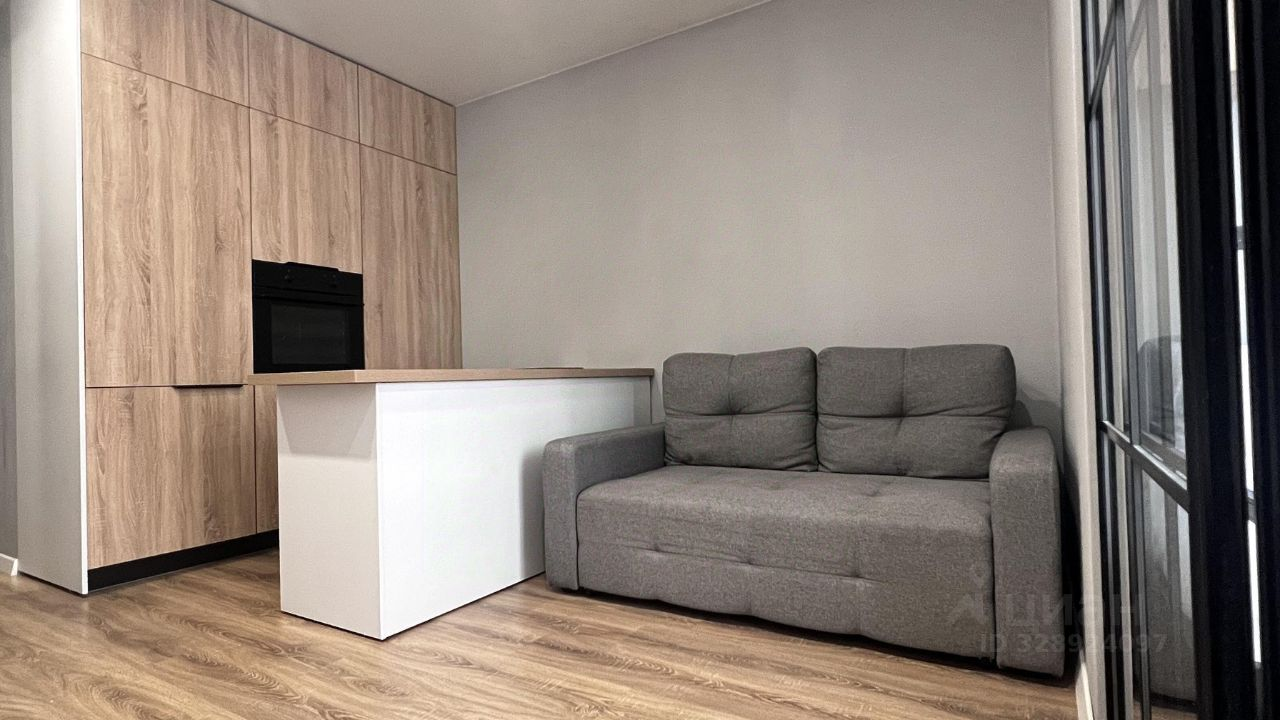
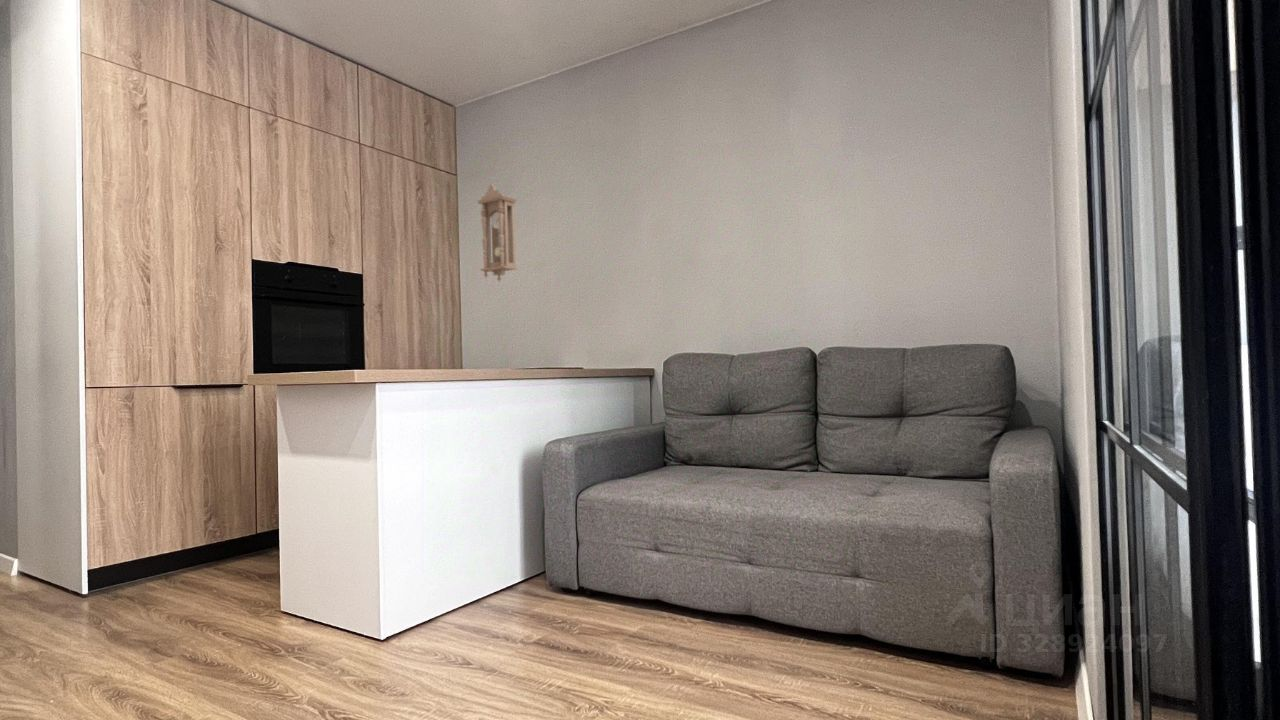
+ pendulum clock (498, 233)
